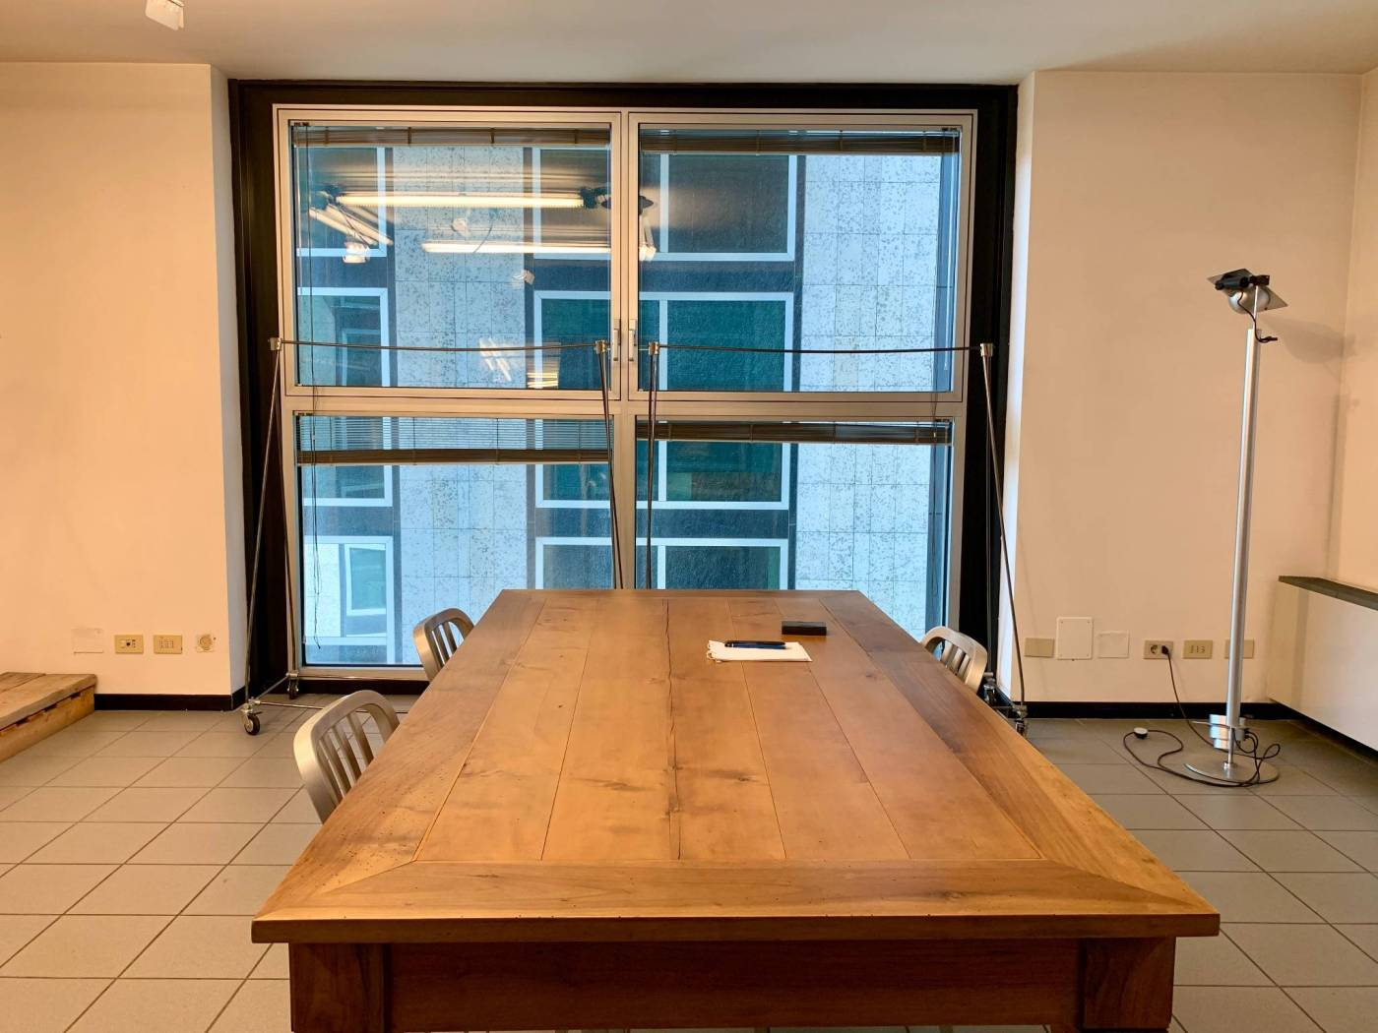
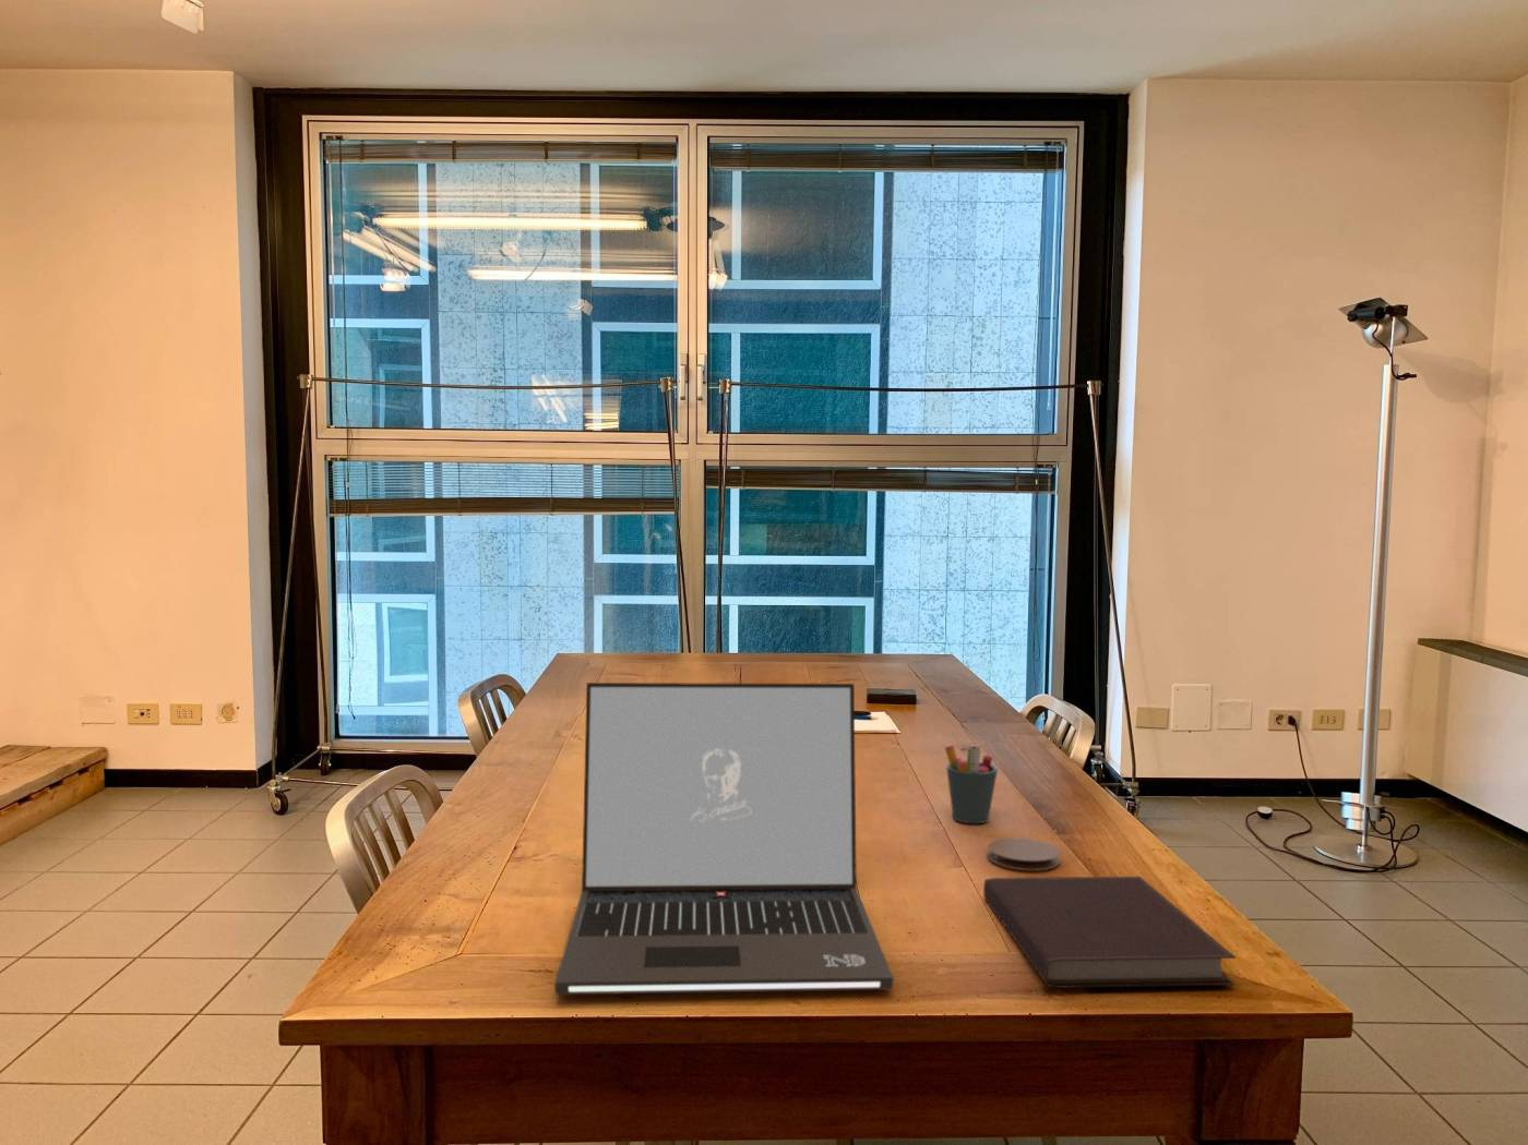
+ coaster (1023, 853)
+ notebook (1097, 926)
+ laptop (723, 820)
+ pen holder (970, 778)
